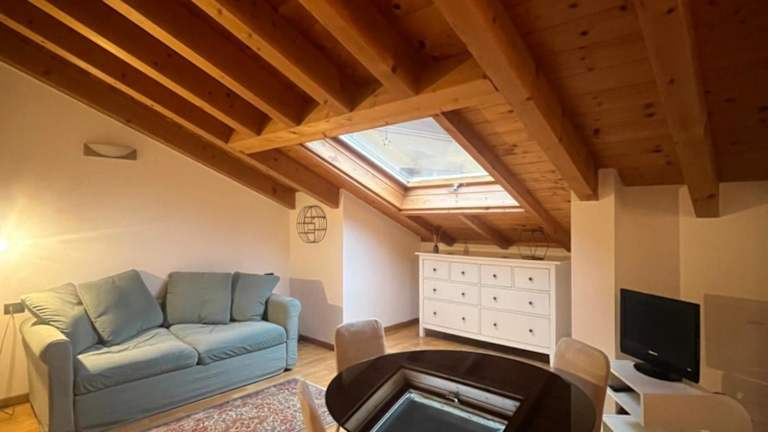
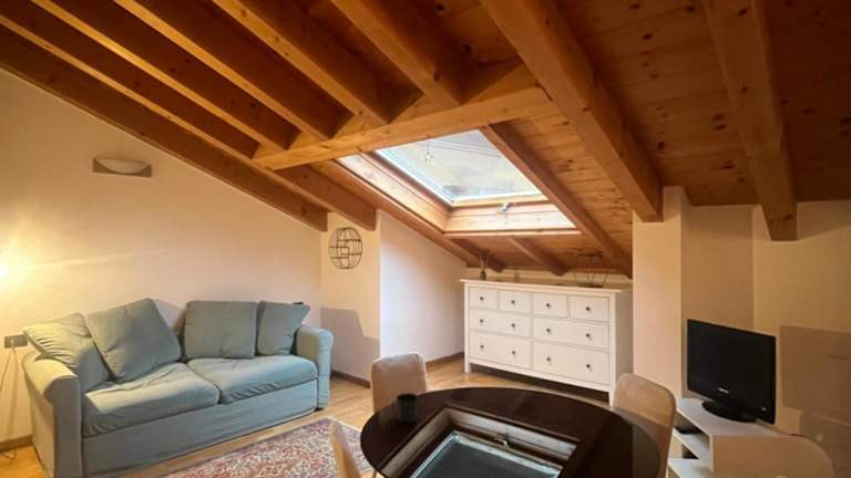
+ cup (404, 407)
